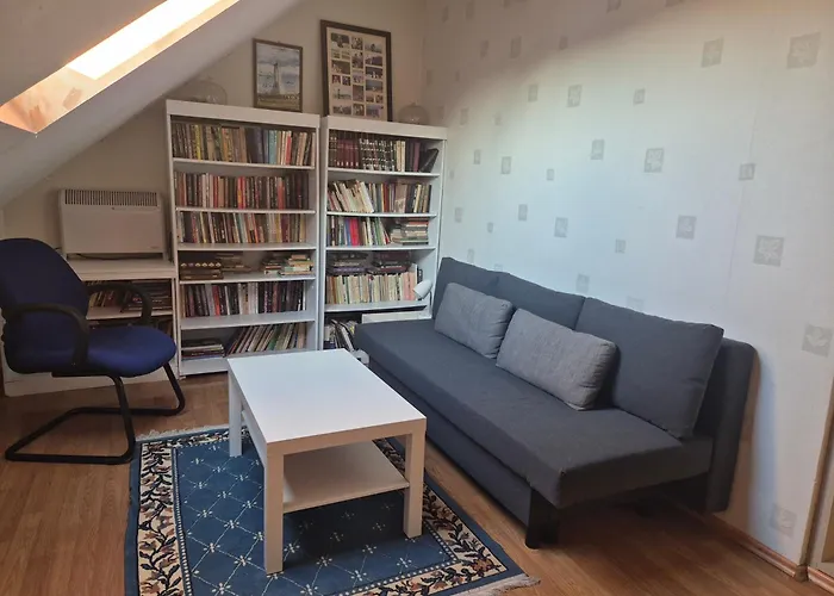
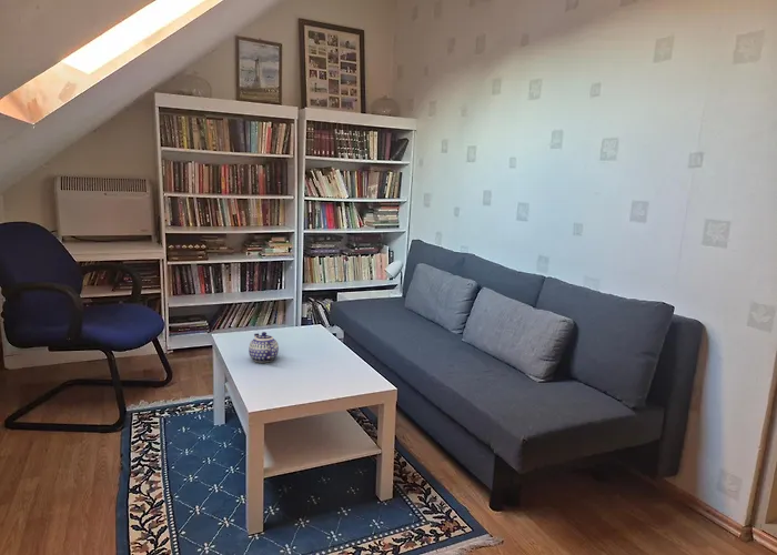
+ teapot (263, 345)
